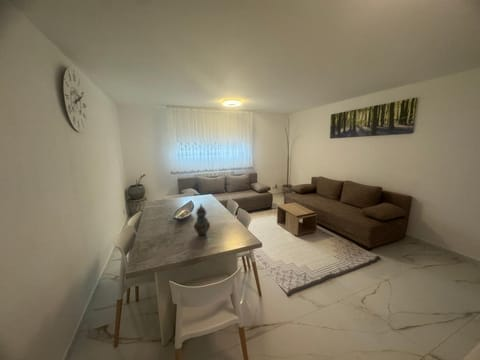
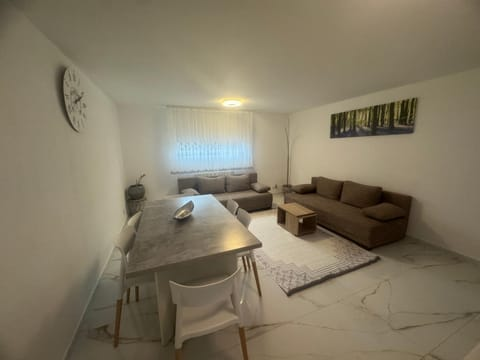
- teapot (201, 219)
